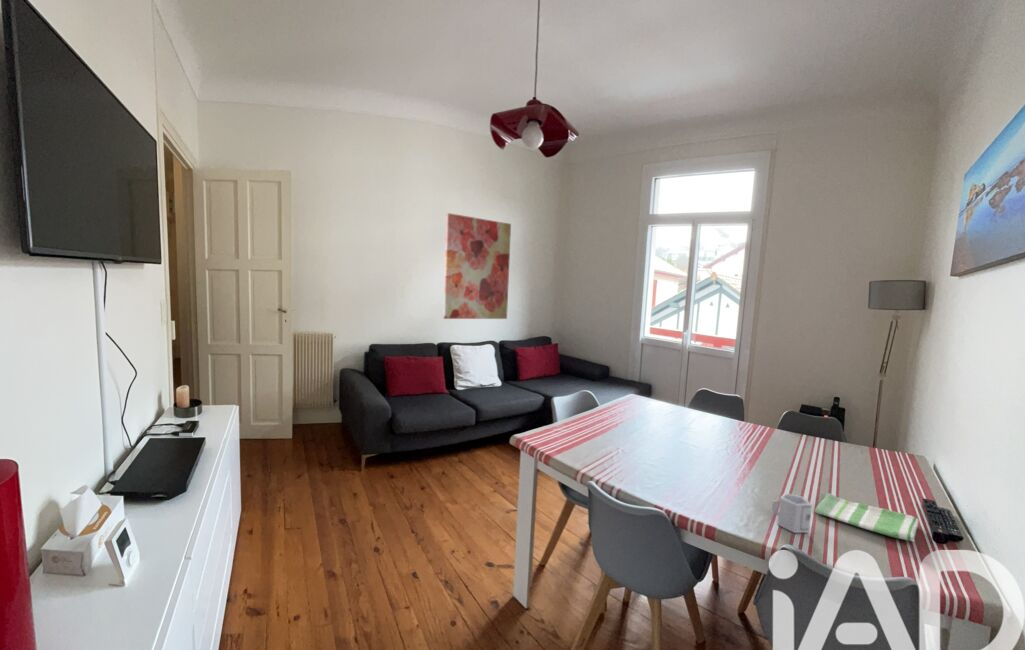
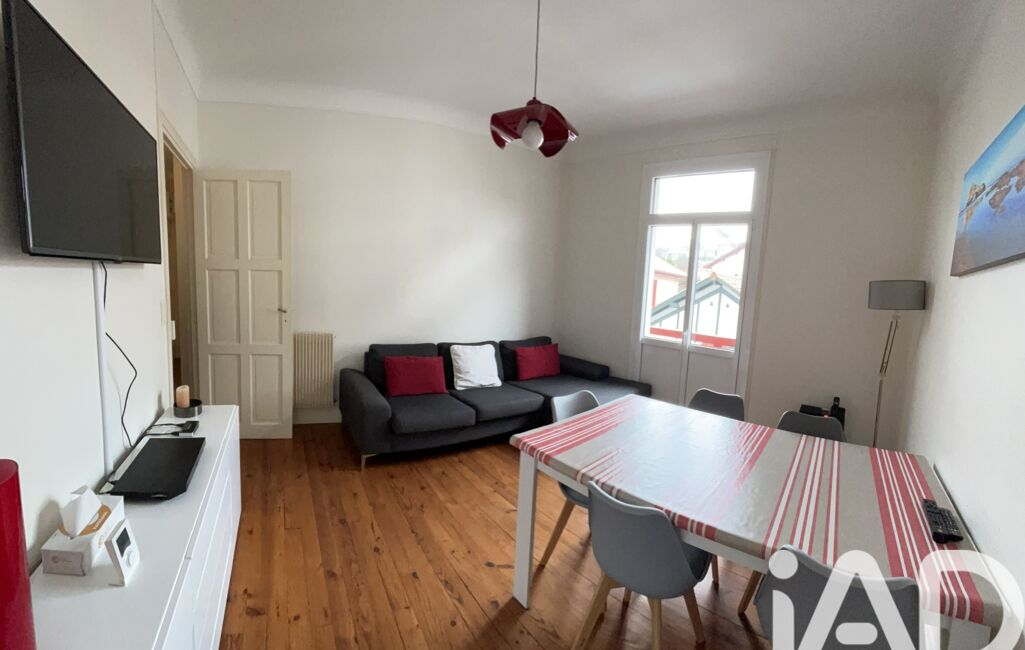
- wall art (478, 269)
- cup (790, 511)
- dish towel (866, 515)
